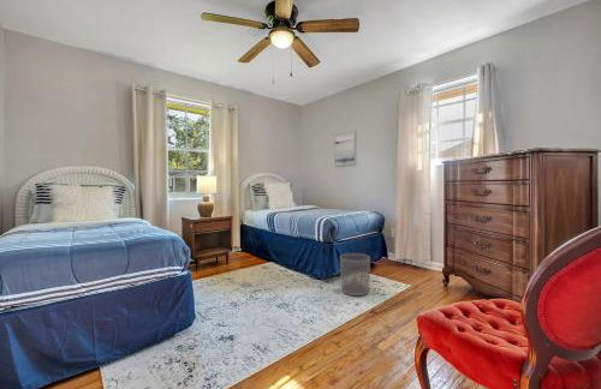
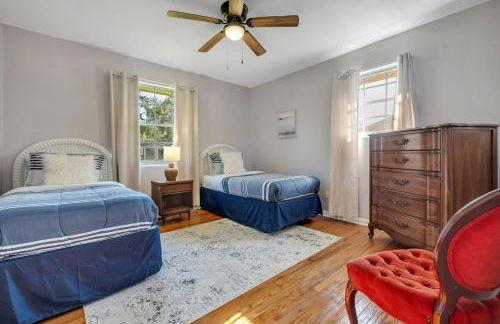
- waste bin (355, 274)
